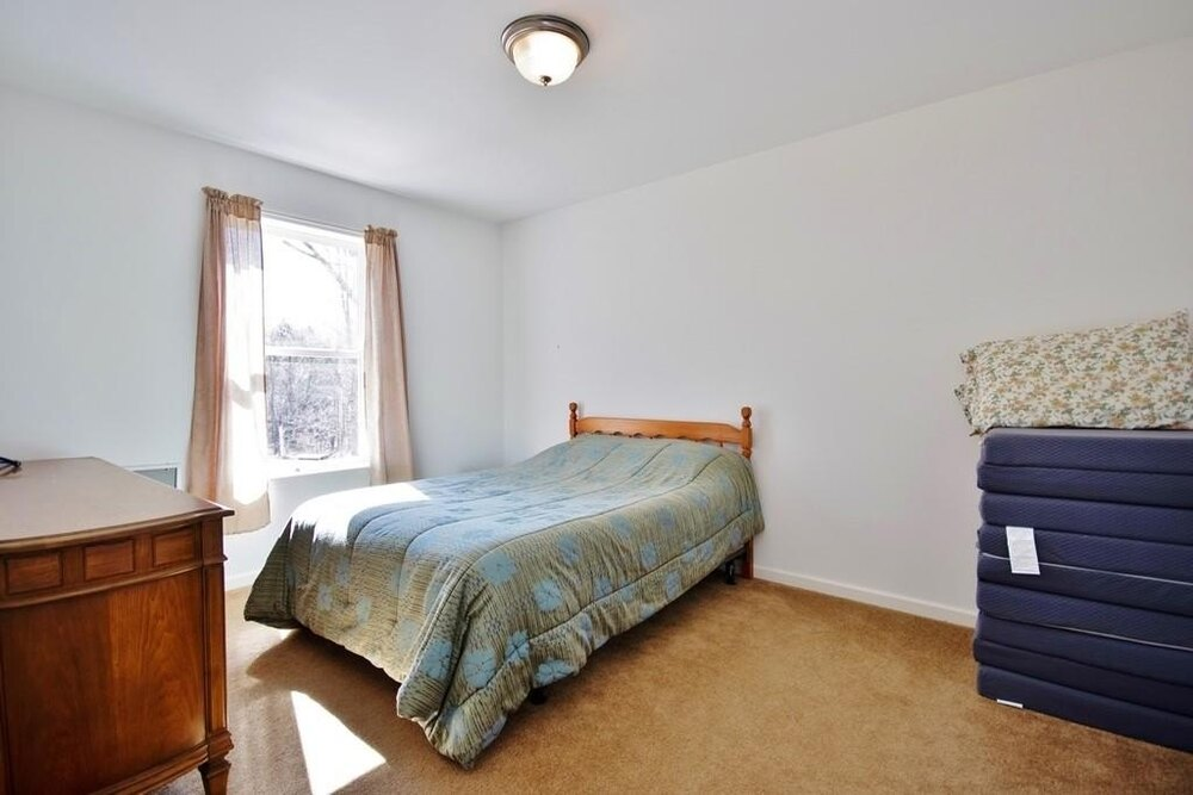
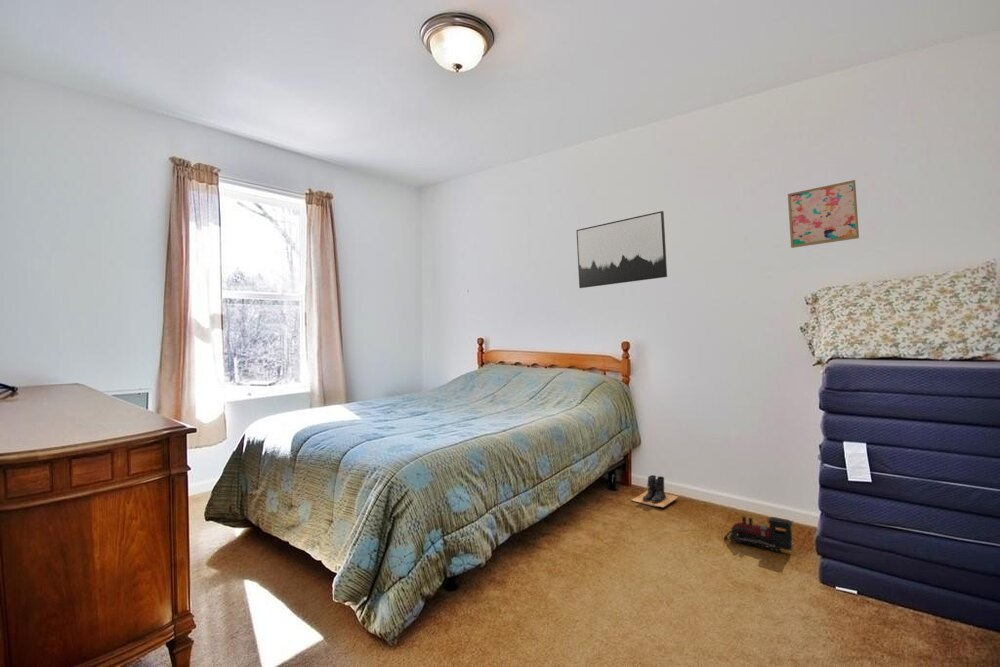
+ toy train (756, 530)
+ wall art (822, 215)
+ wall art (618, 252)
+ boots (654, 488)
